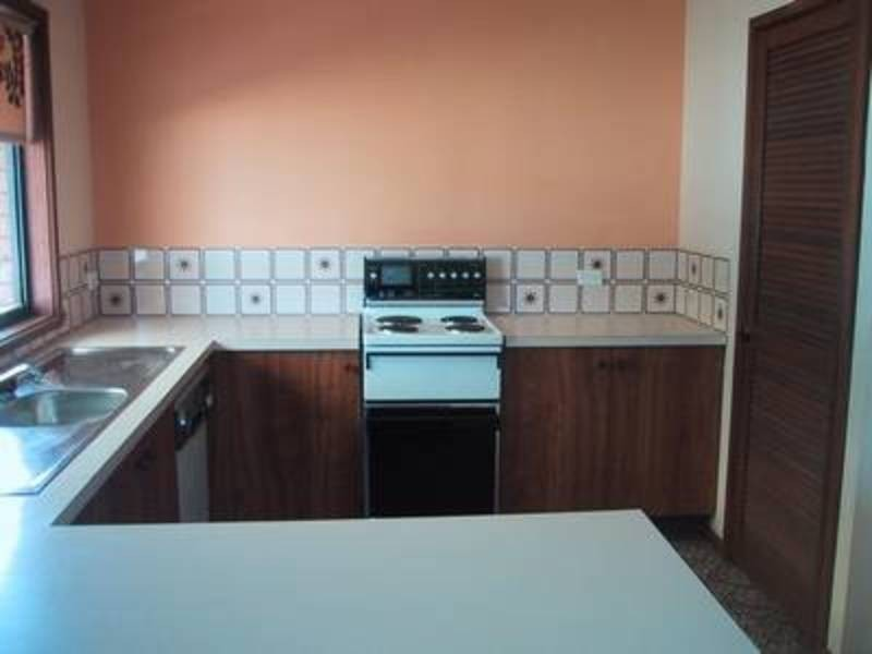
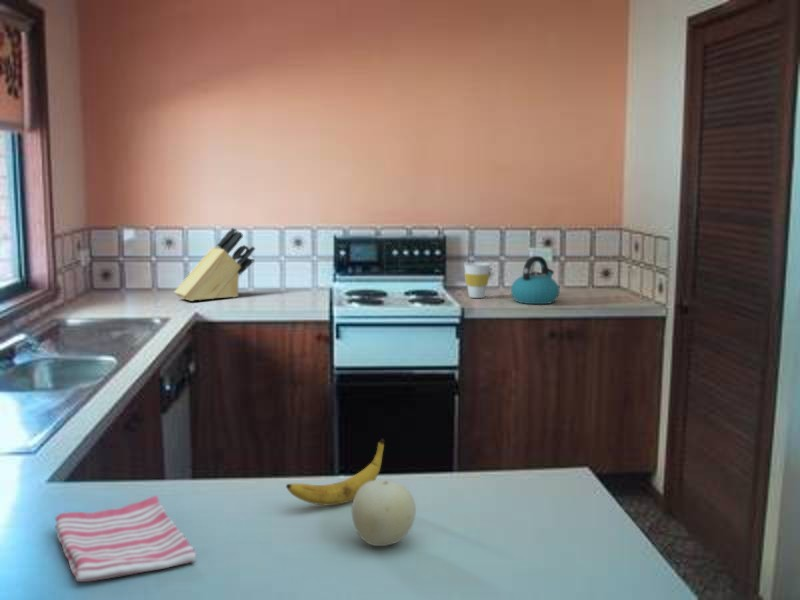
+ banana (338, 482)
+ dish towel (122, 536)
+ fruit (383, 511)
+ cup (476, 280)
+ kettle (537, 278)
+ knife block (215, 262)
